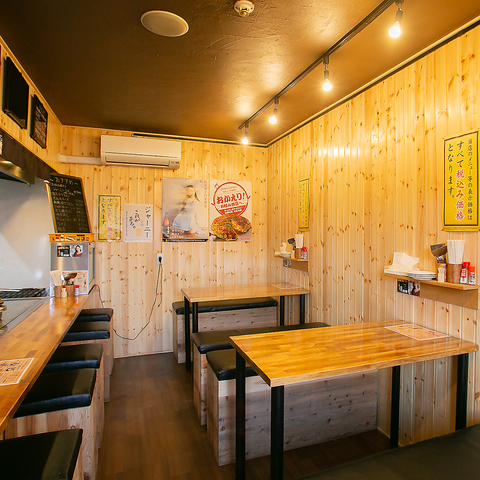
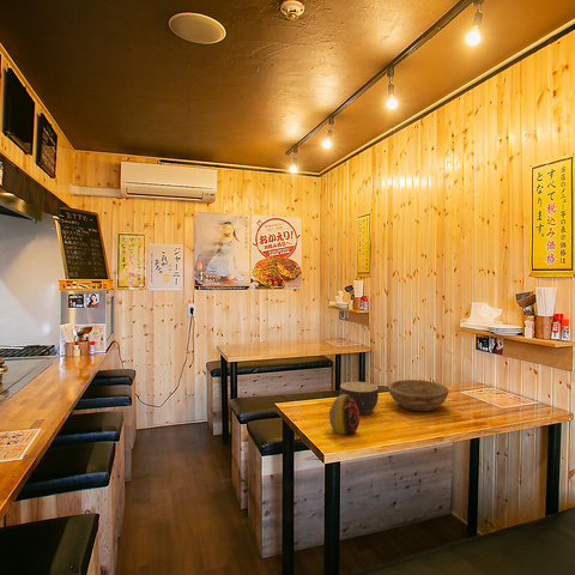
+ decorative egg (344, 412)
+ bowl (417, 395)
+ bowl (358, 398)
